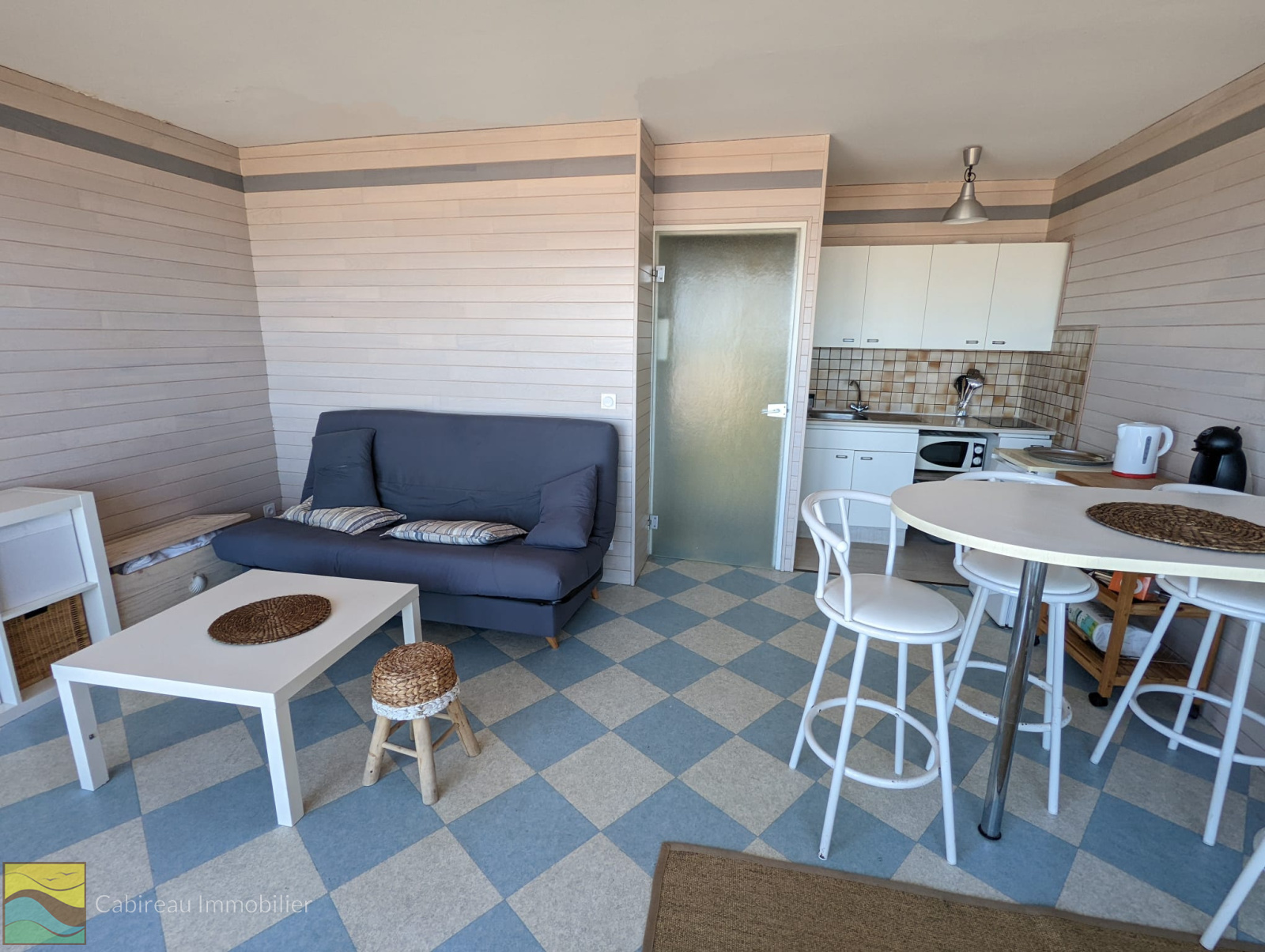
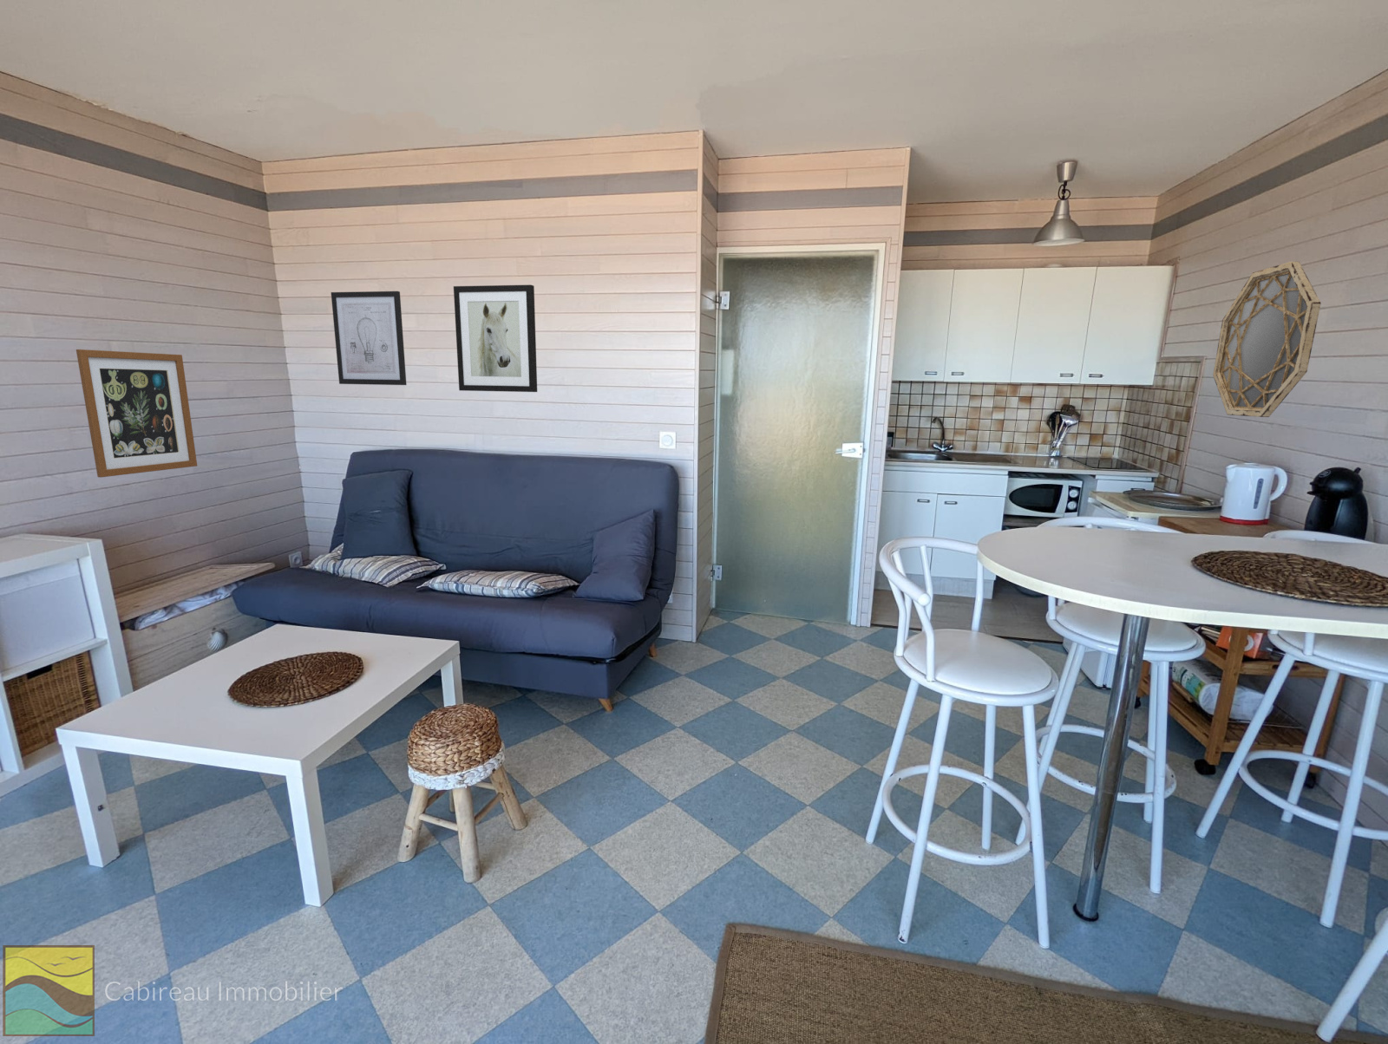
+ wall art (369, 338)
+ home mirror (1261, 342)
+ wall art (495, 339)
+ wall art (142, 412)
